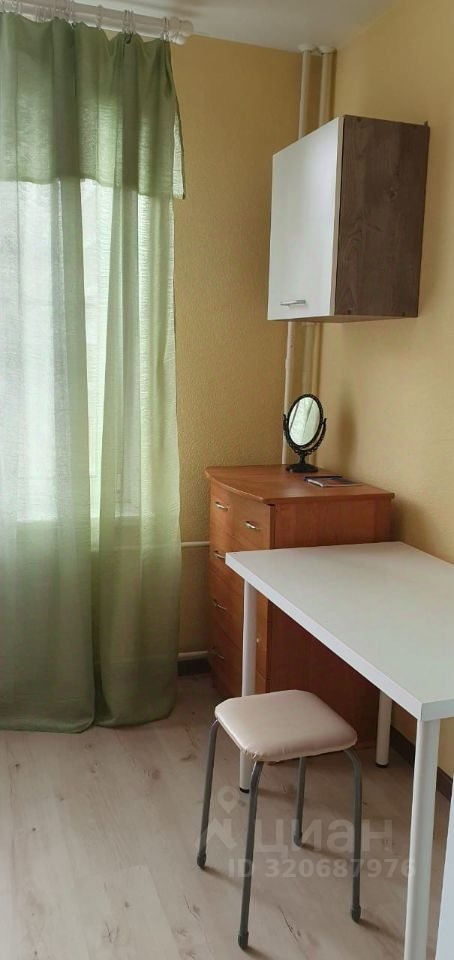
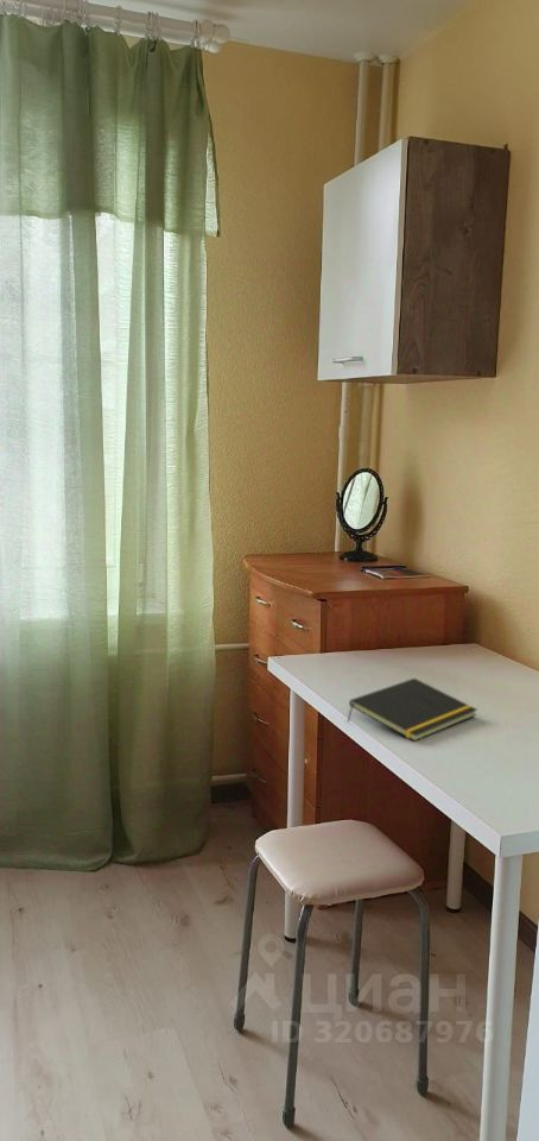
+ notepad (414, 707)
